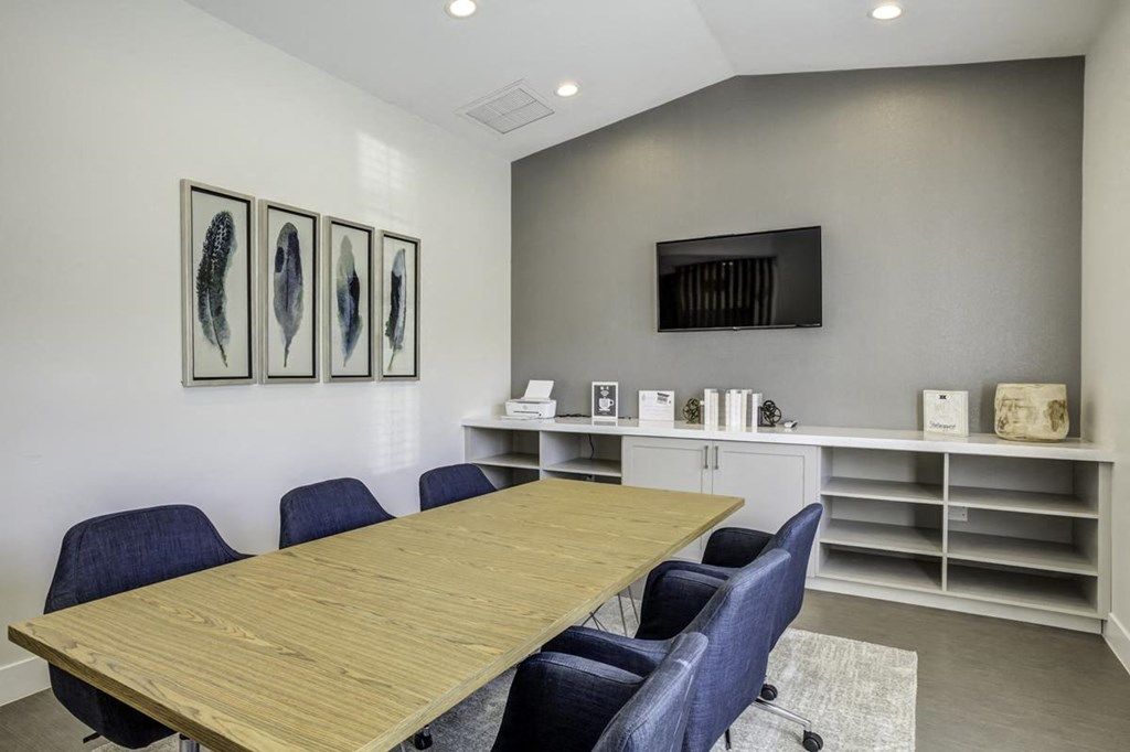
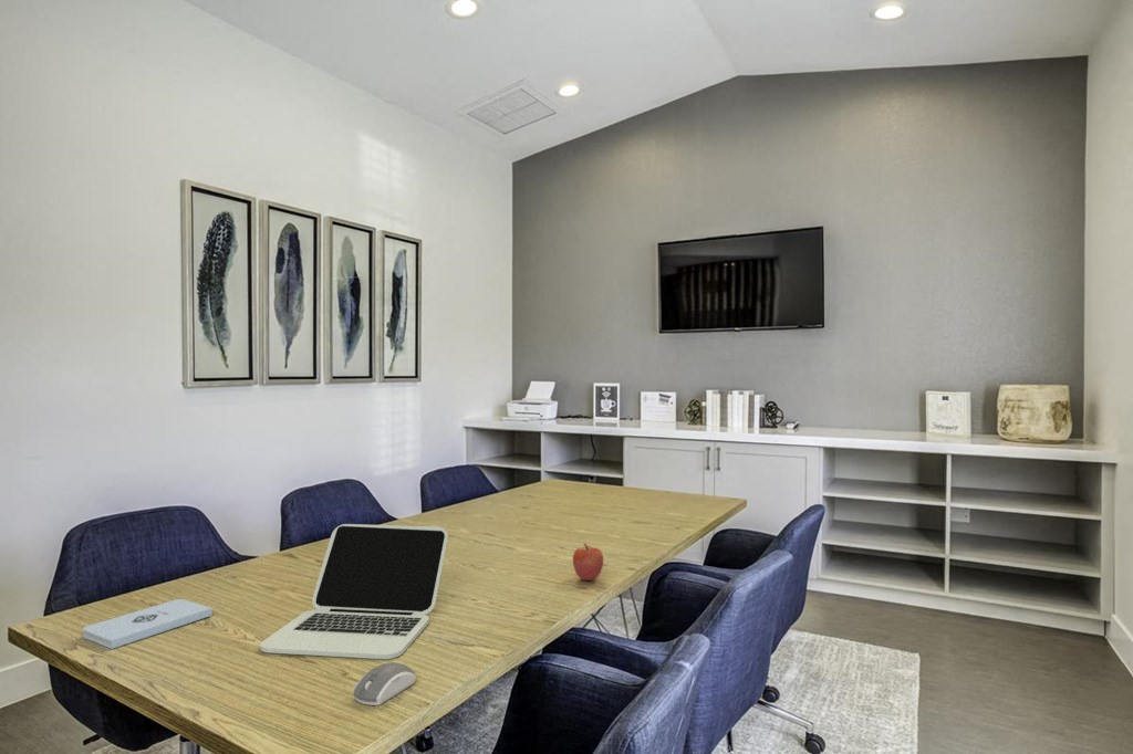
+ laptop (362, 583)
+ apple (588, 561)
+ computer mouse (386, 677)
+ notepad (148, 621)
